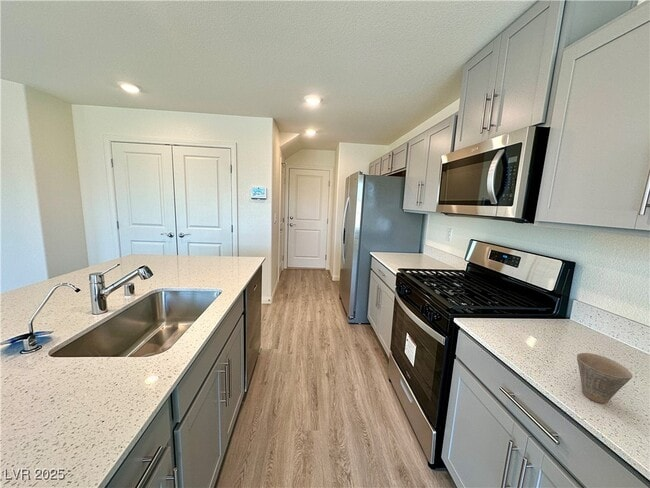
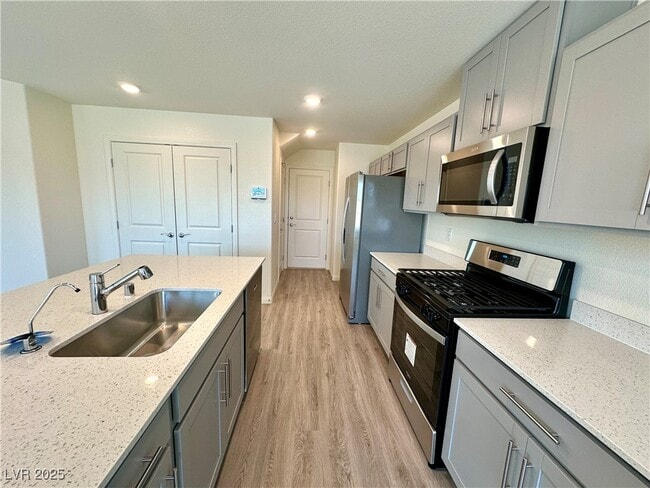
- cup (599, 381)
